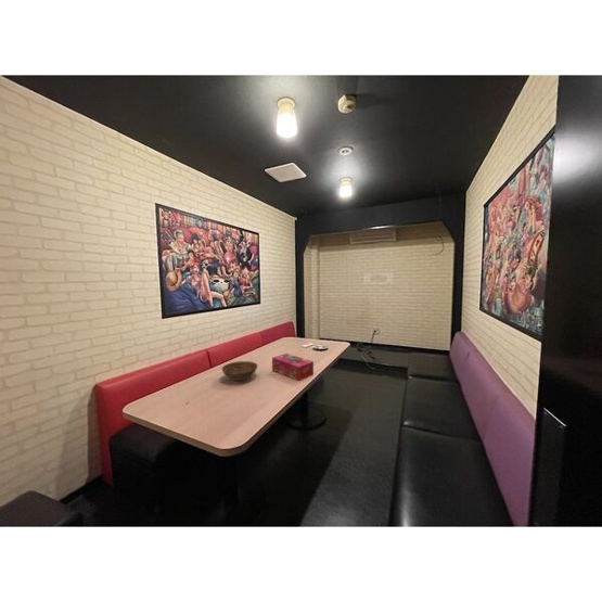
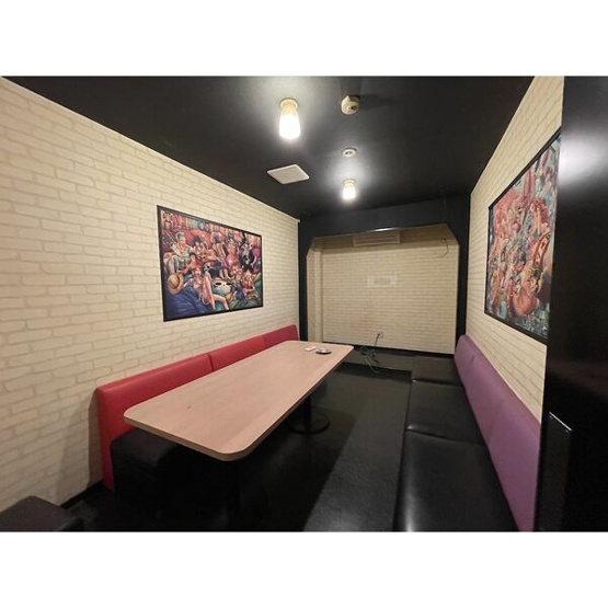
- bowl (240, 372)
- tissue box (292, 366)
